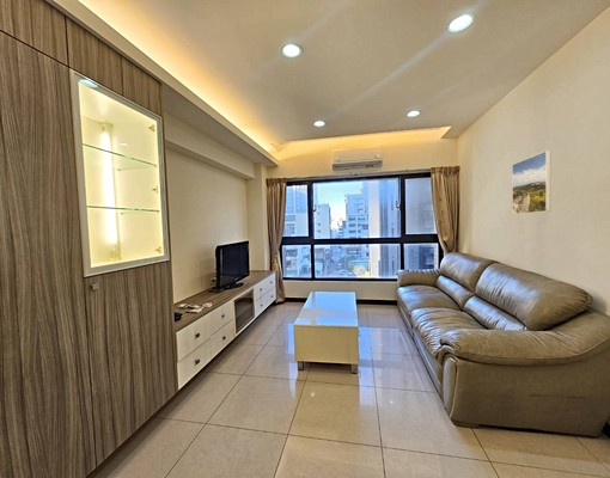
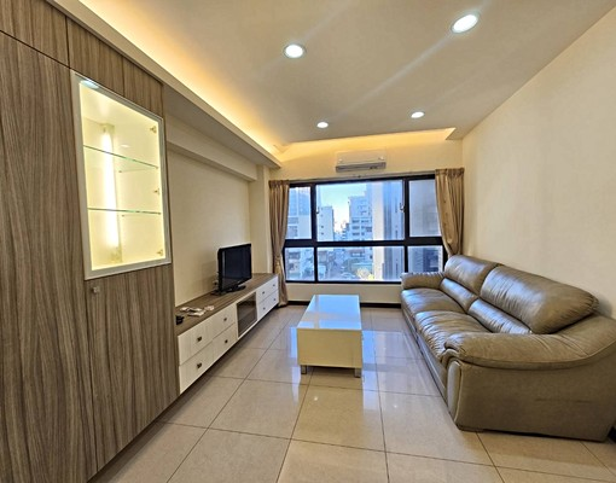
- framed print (529, 185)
